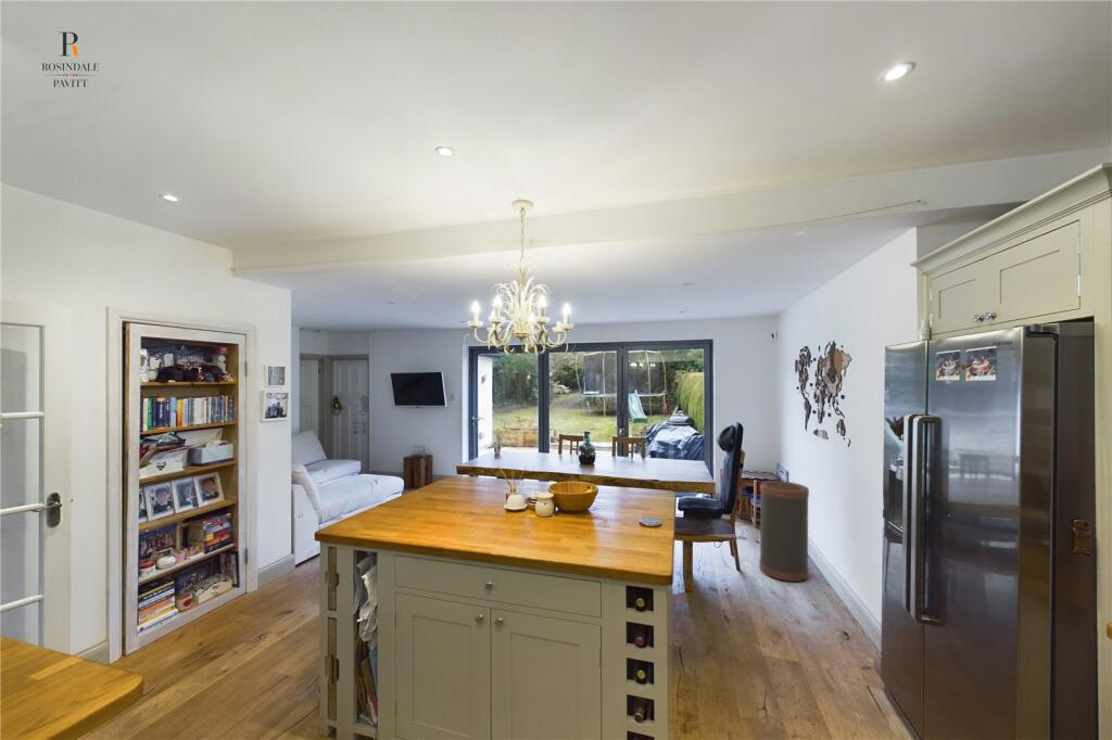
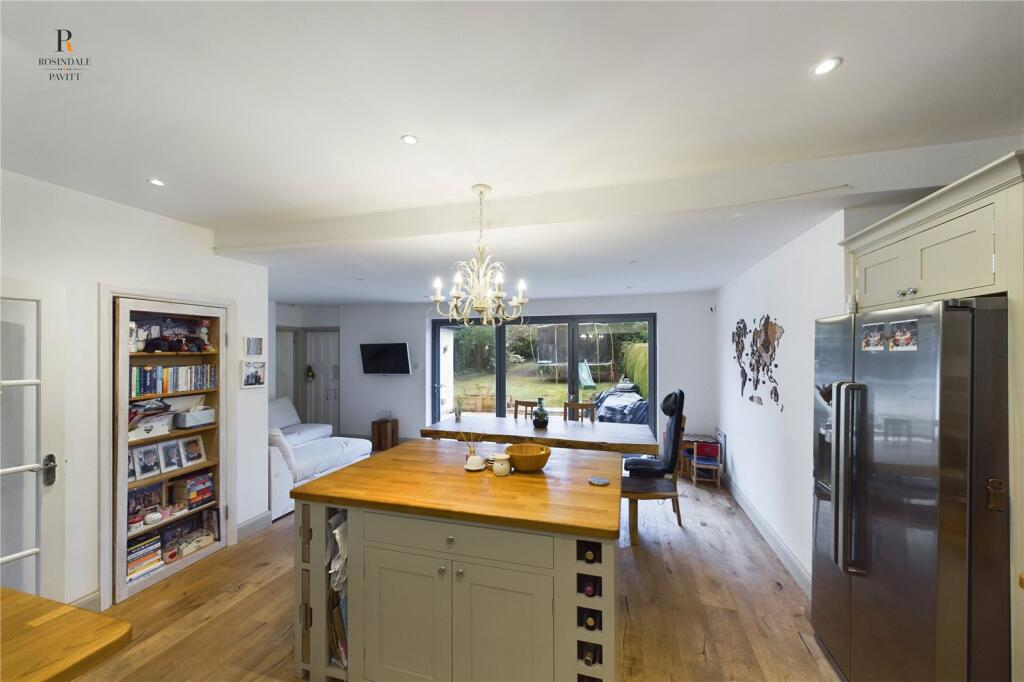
- trash can (783, 530)
